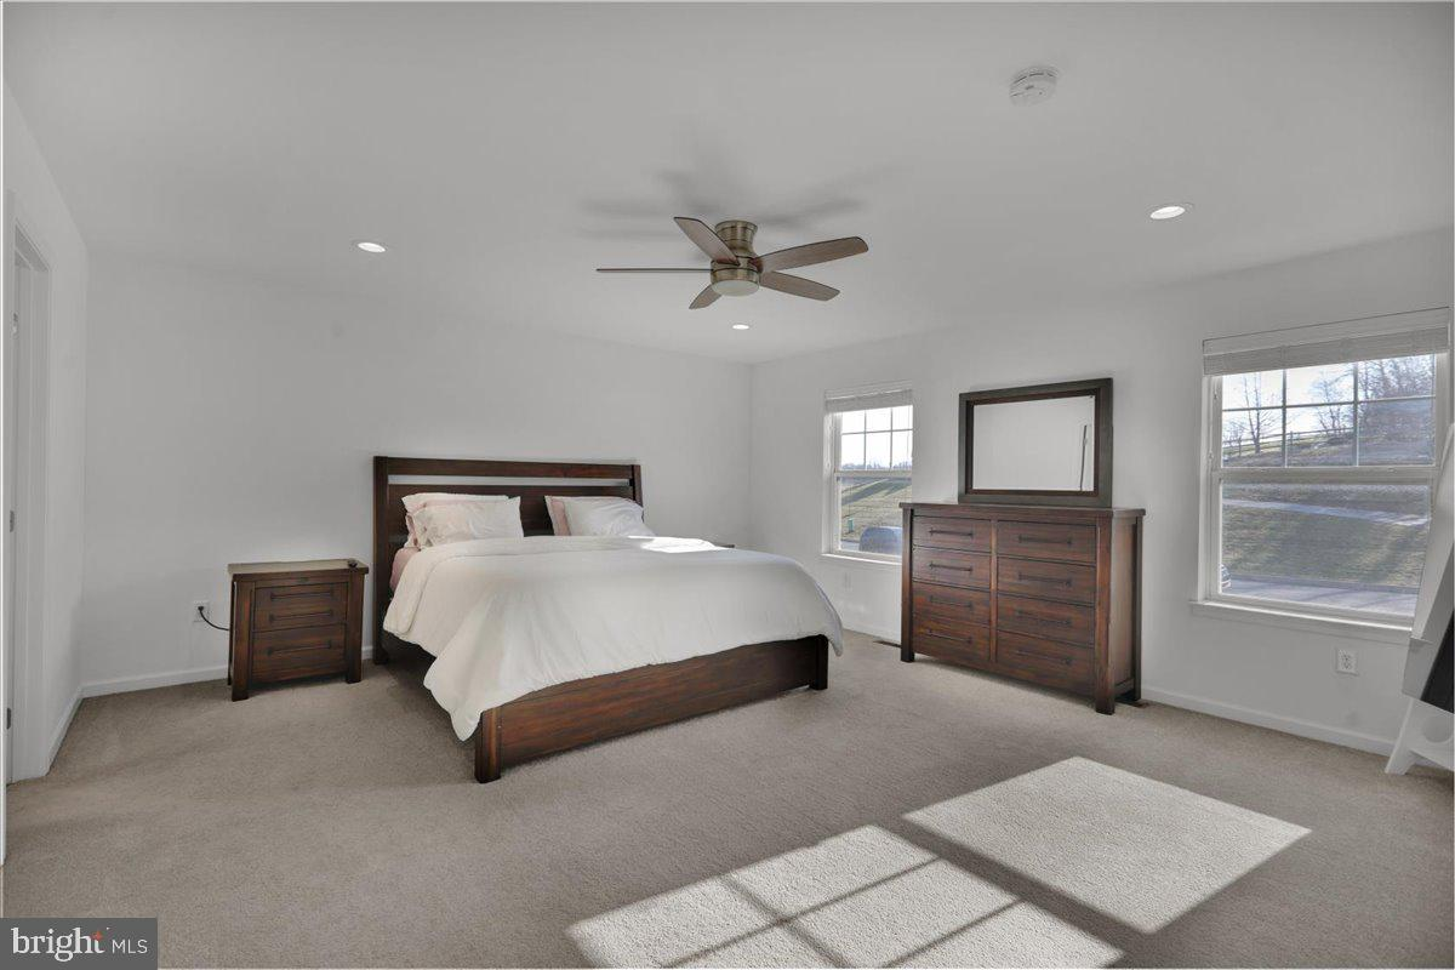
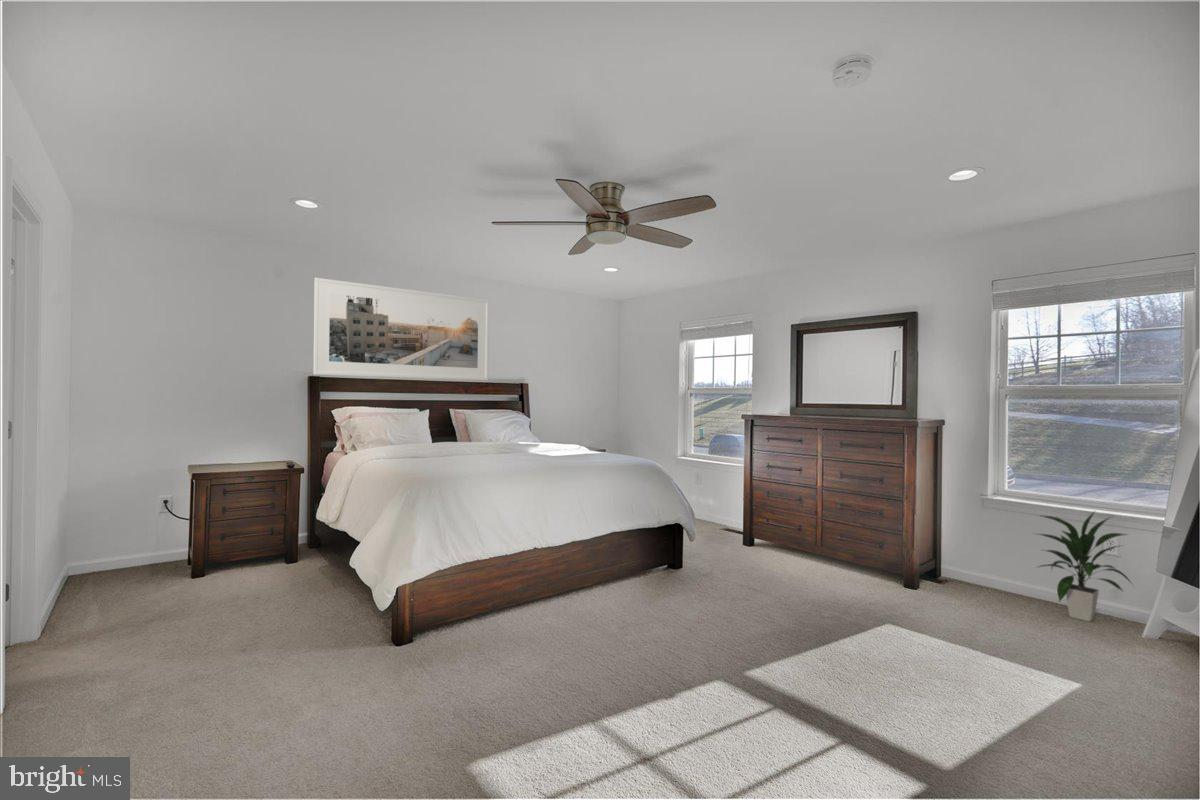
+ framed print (409, 333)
+ indoor plant (1078, 563)
